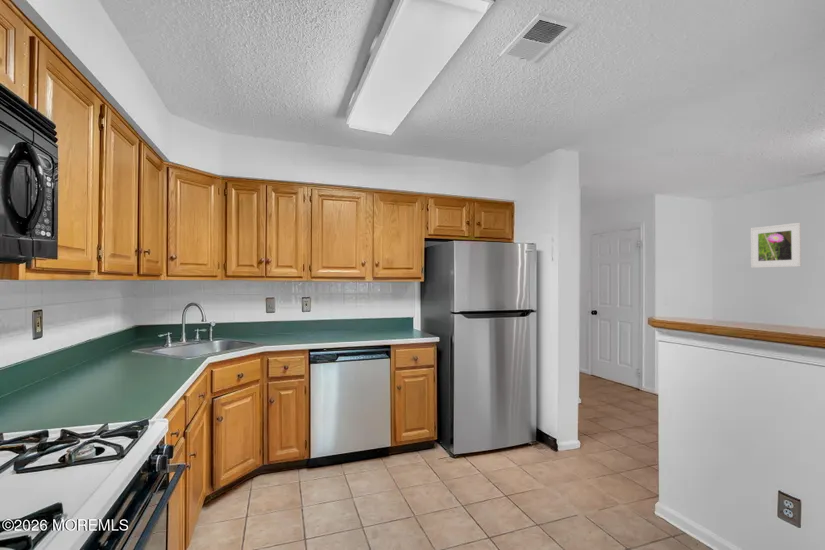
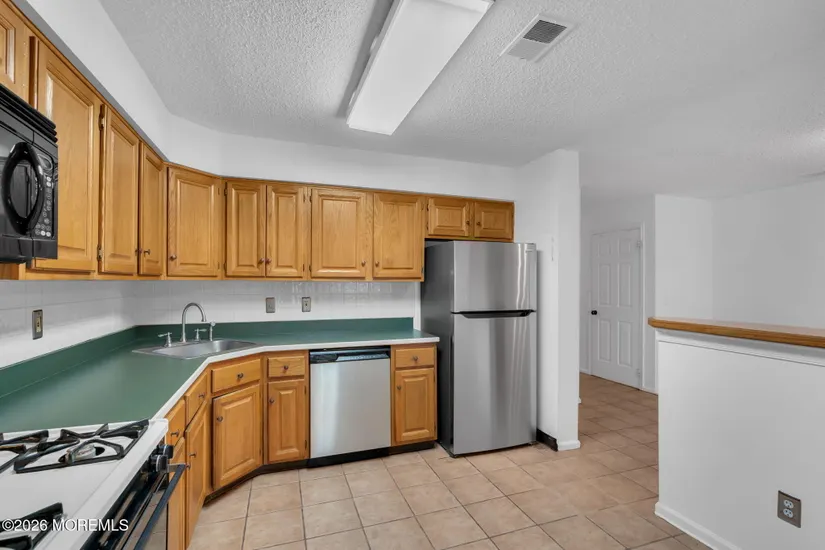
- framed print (774, 246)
